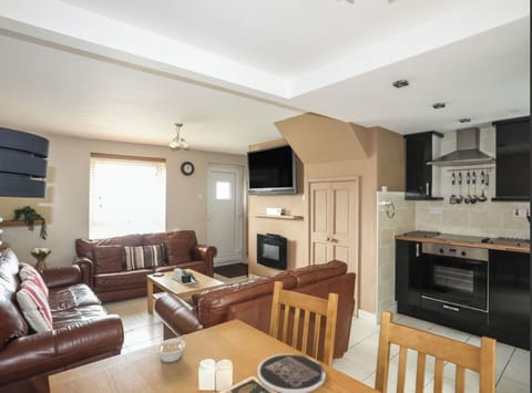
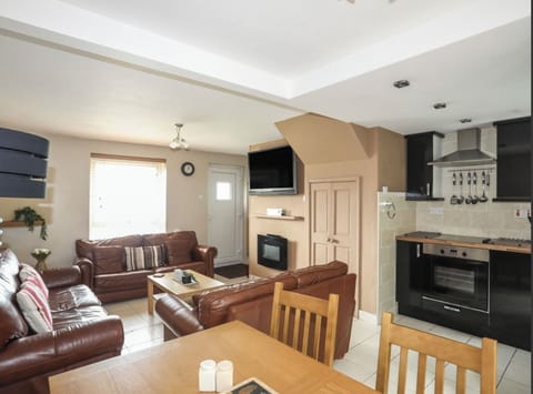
- plate (290, 371)
- legume (171, 349)
